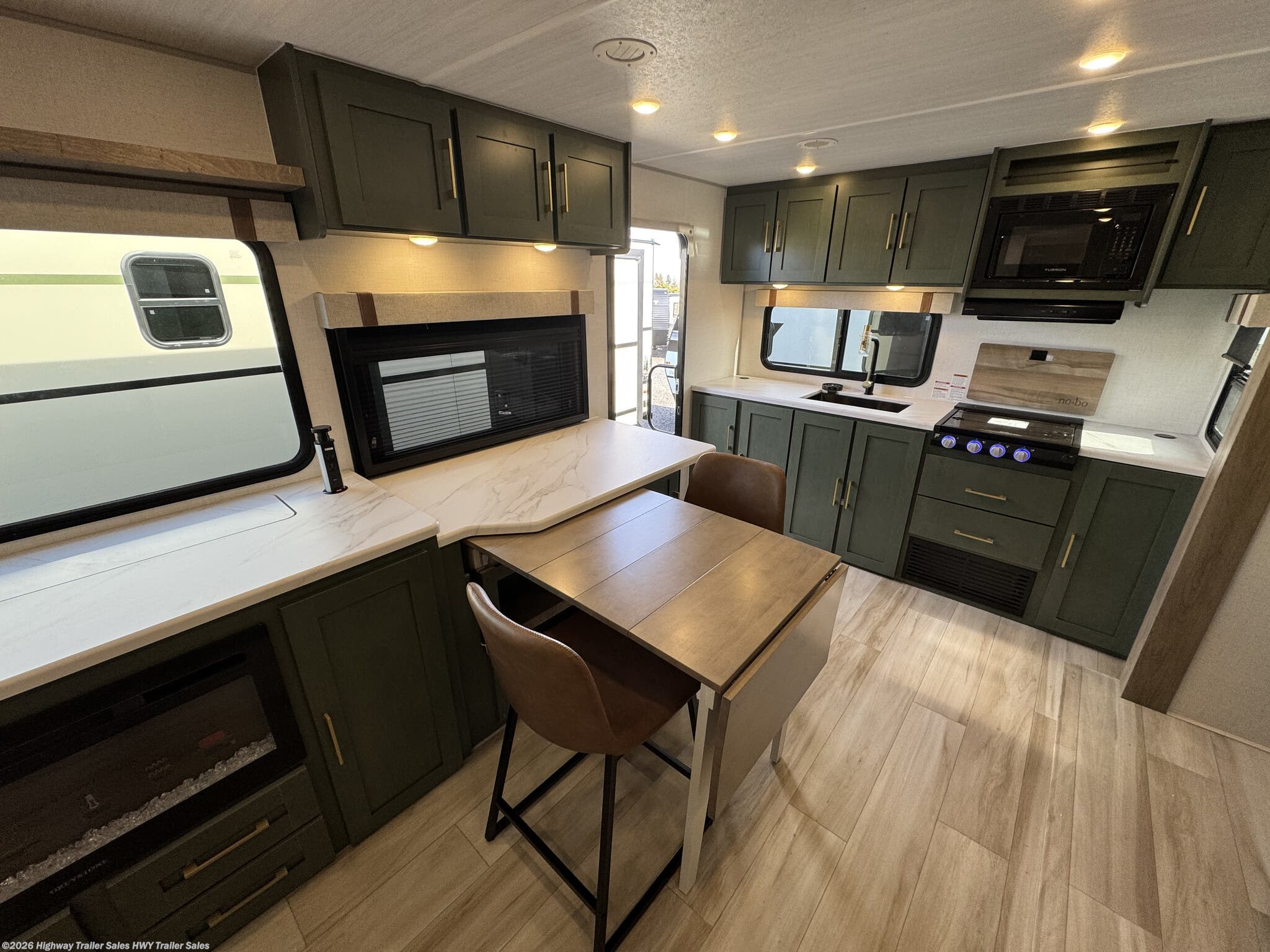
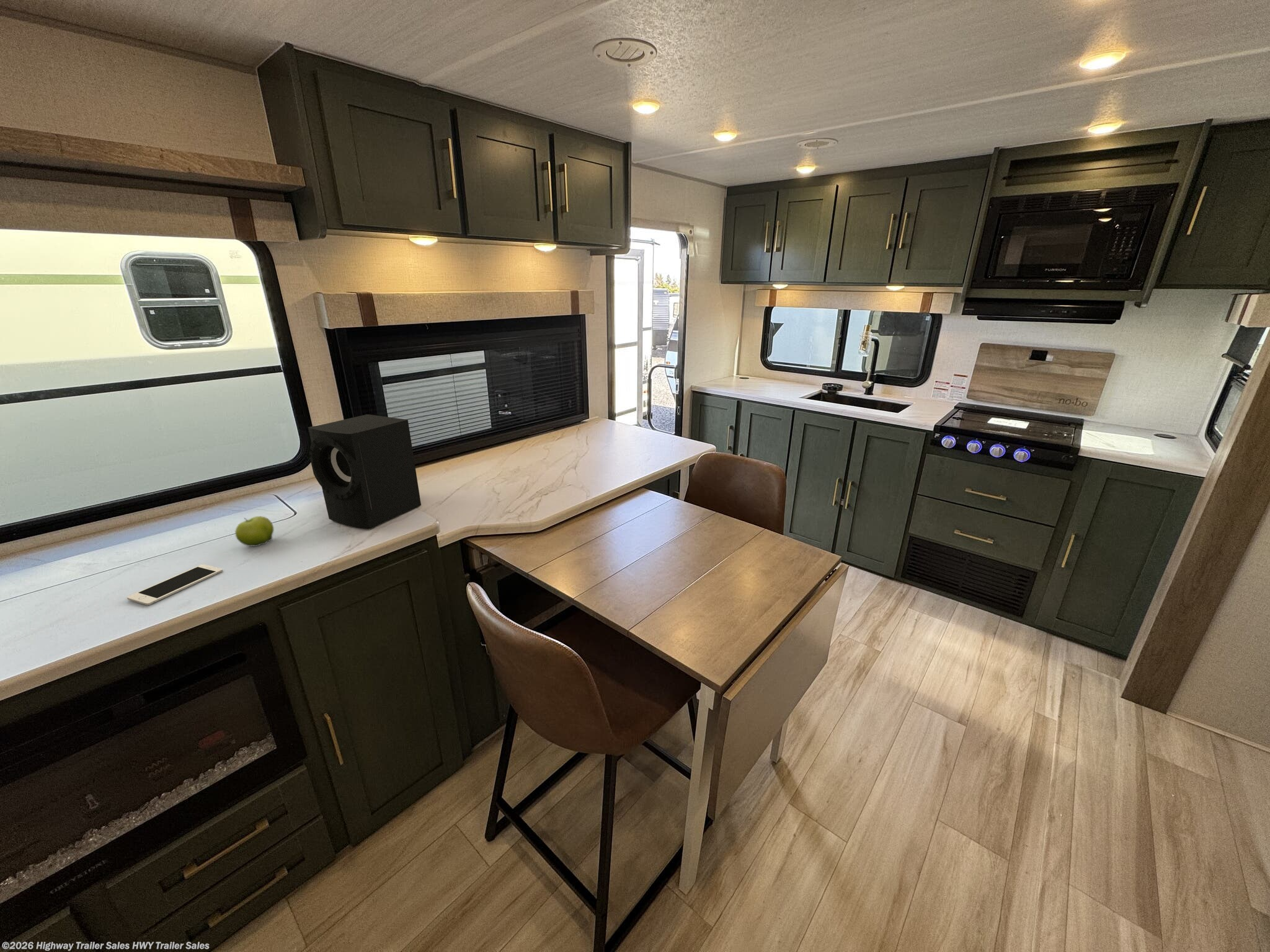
+ speaker (366, 470)
+ cell phone (177, 583)
+ fruit (254, 531)
